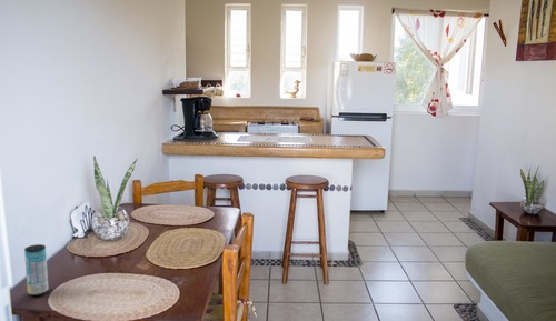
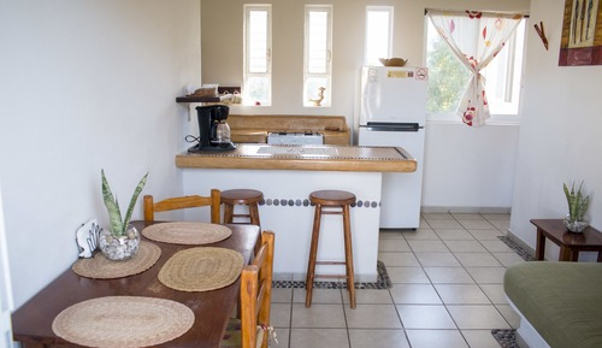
- beverage can (36, 270)
